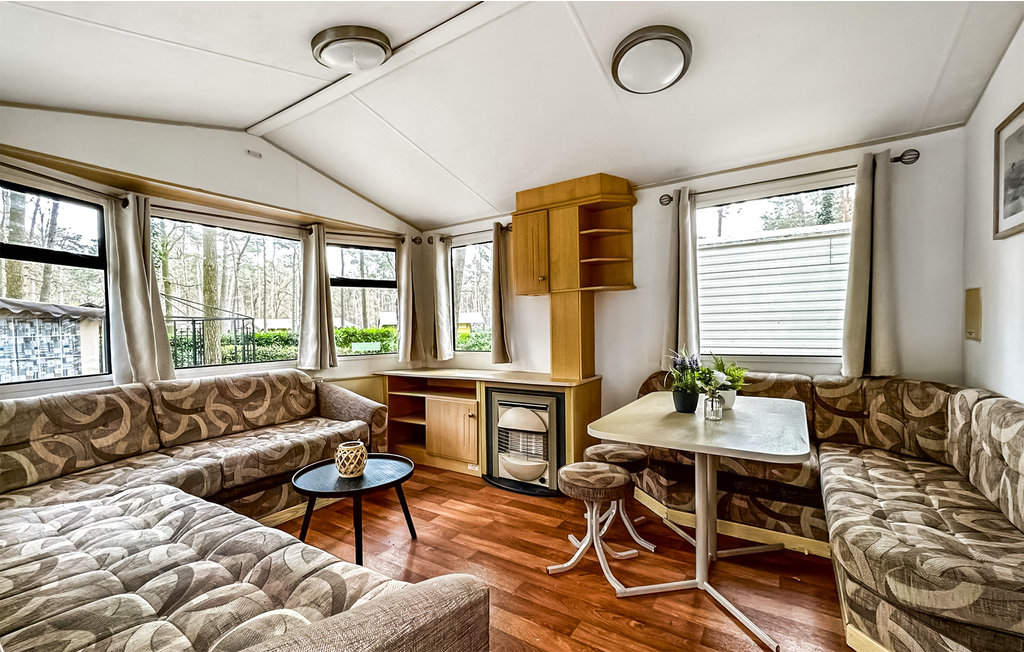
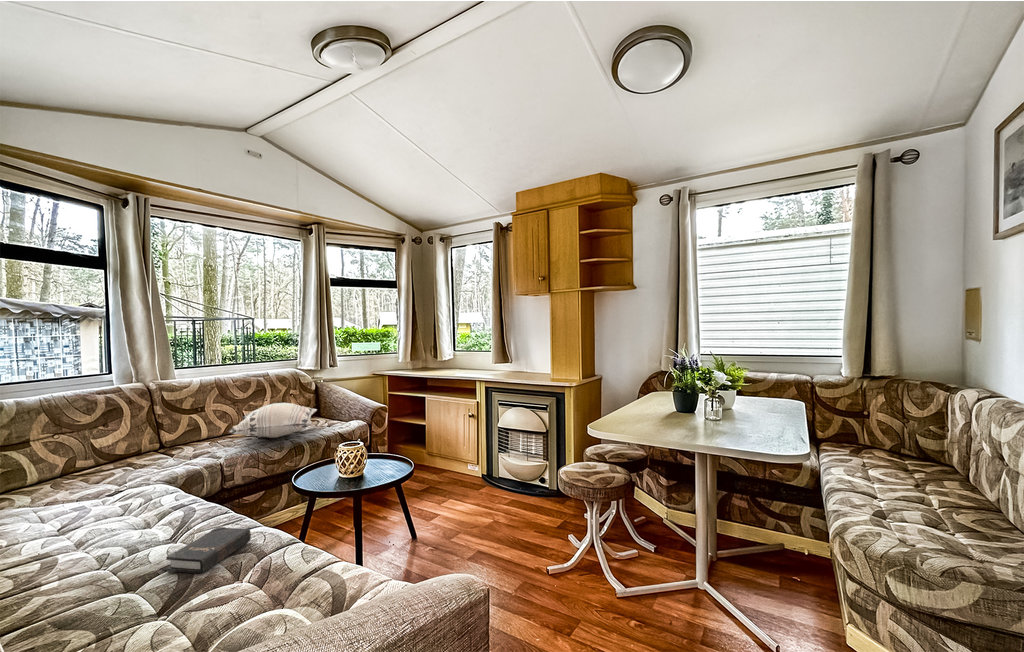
+ decorative pillow (276, 419)
+ hardback book (211, 548)
